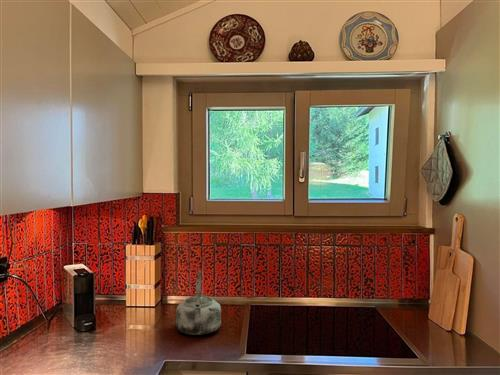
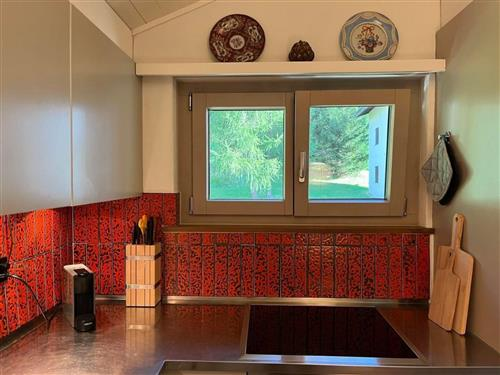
- kettle (198, 303)
